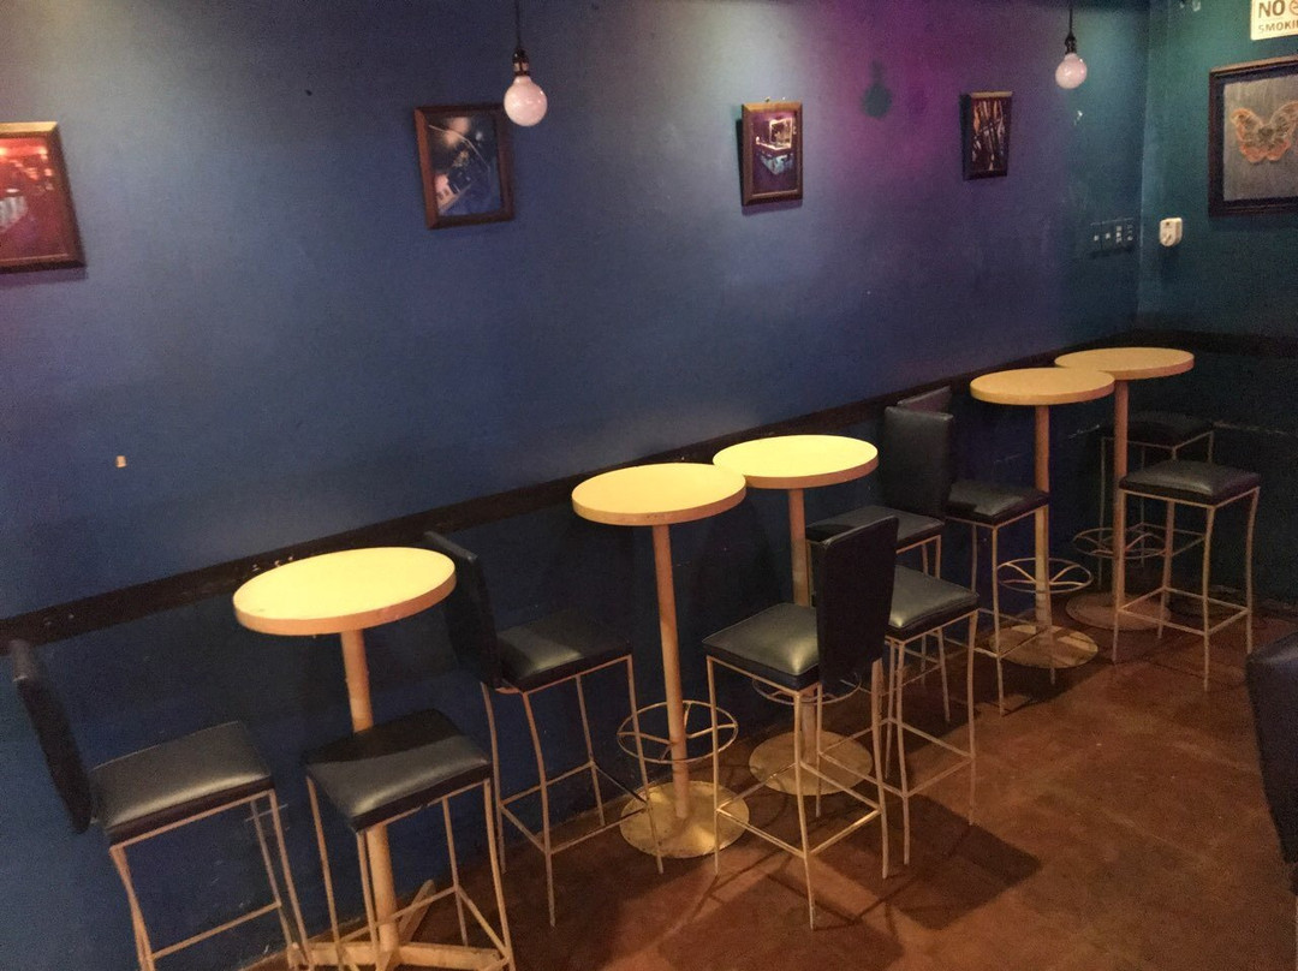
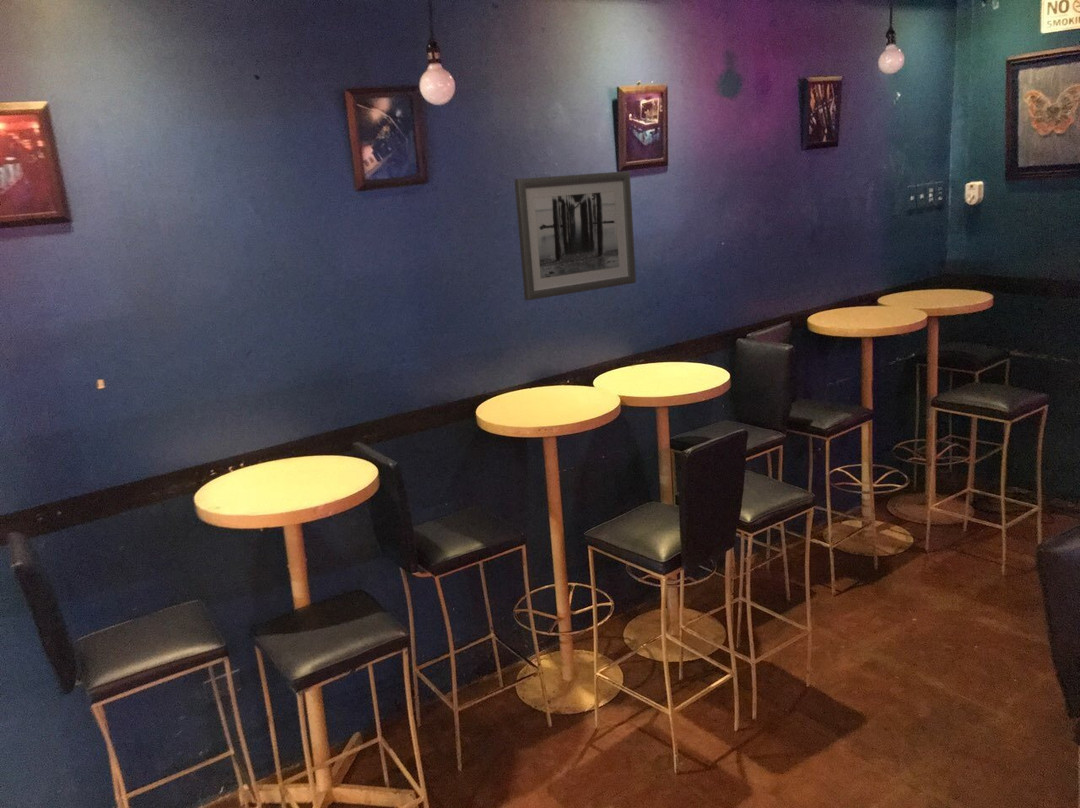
+ wall art (578, 233)
